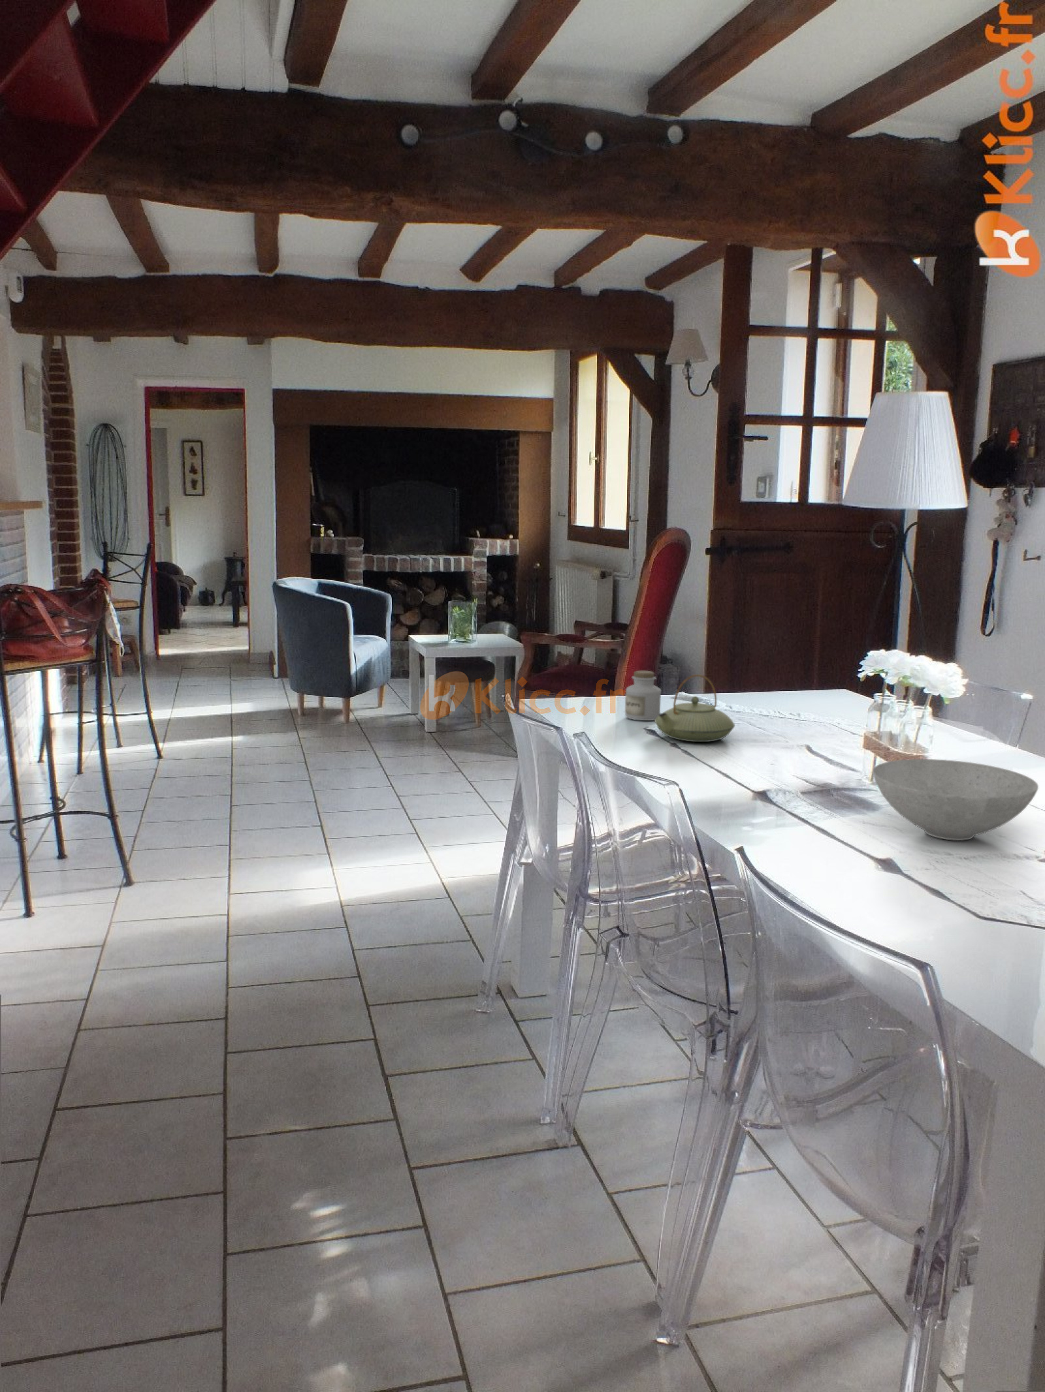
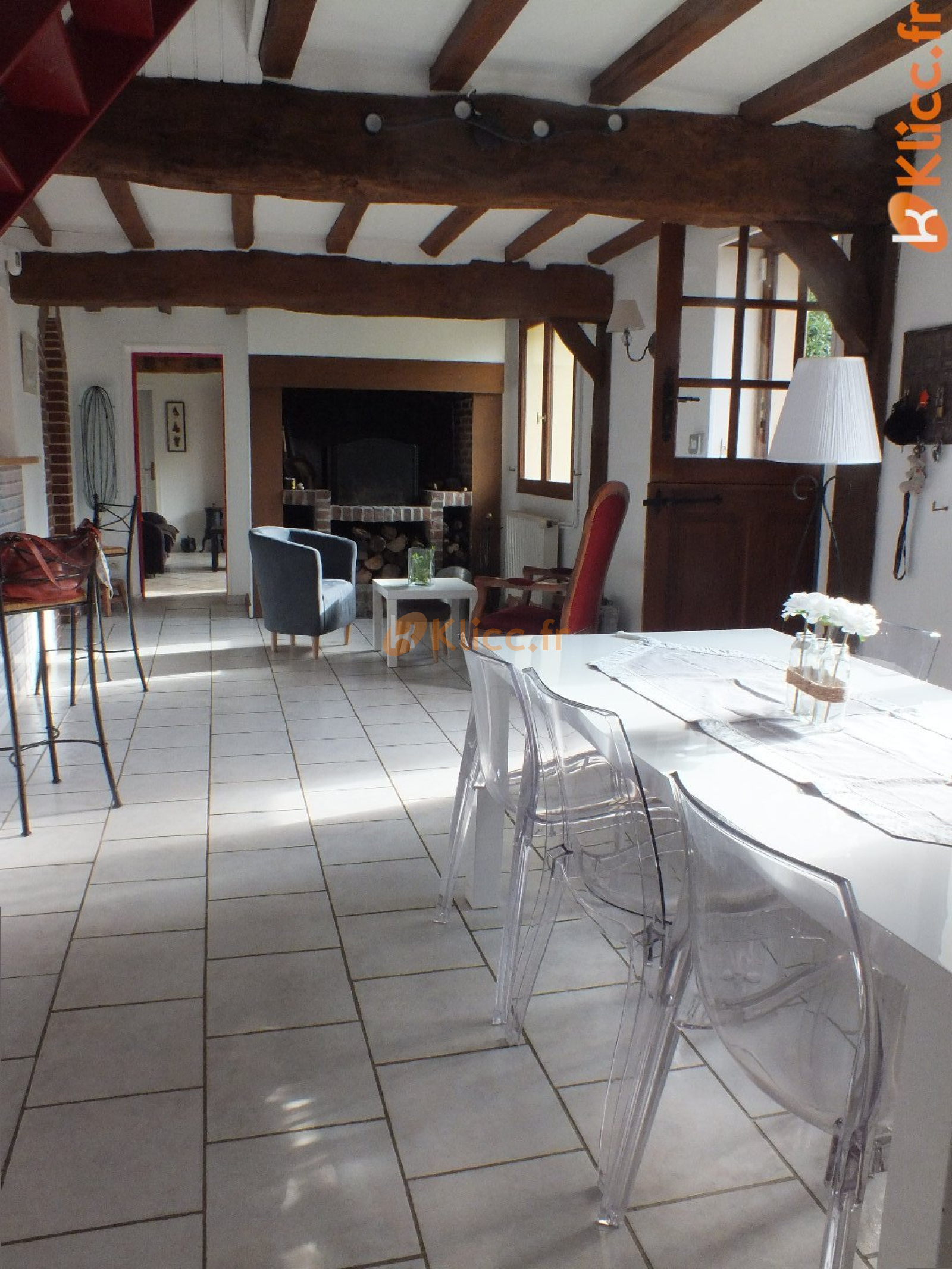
- jar (642, 694)
- bowl (951, 805)
- teapot (692, 706)
